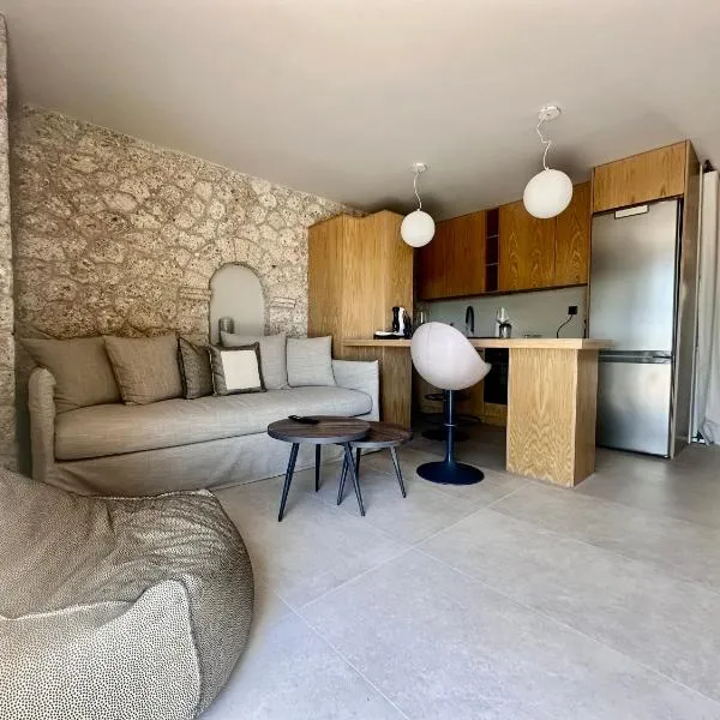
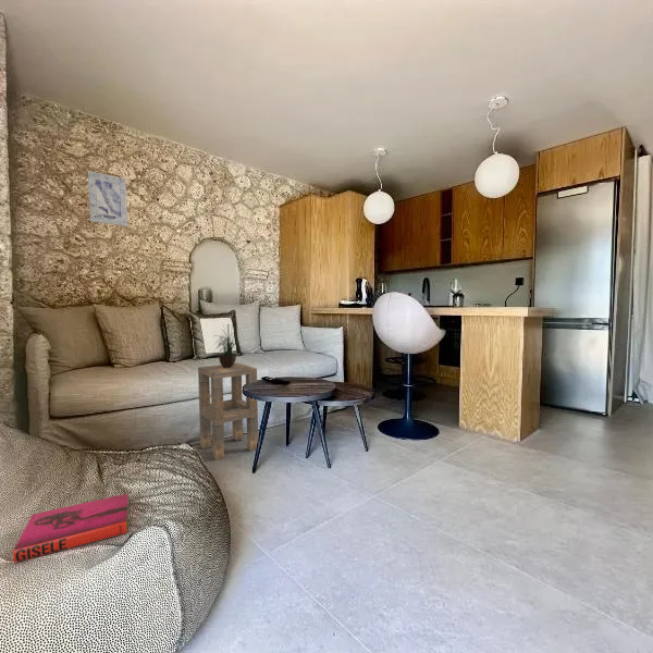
+ side table (227, 408)
+ hardback book (78, 523)
+ wall art (108, 199)
+ potted plant (226, 337)
